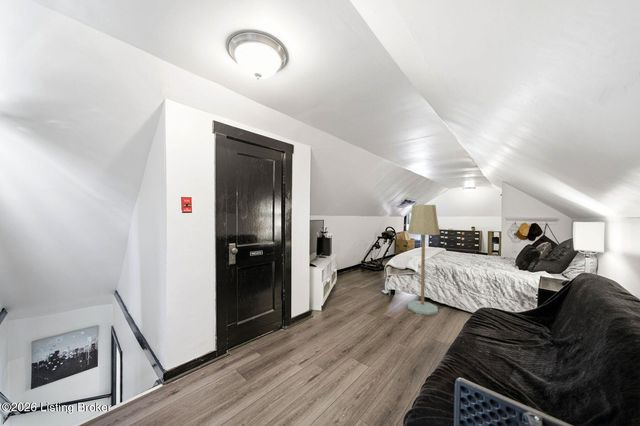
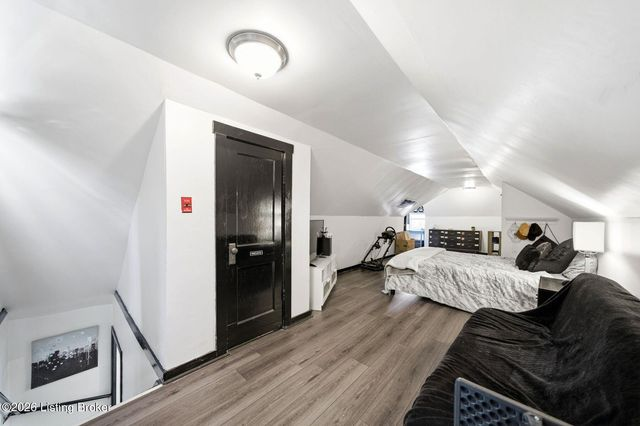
- floor lamp (423, 256)
